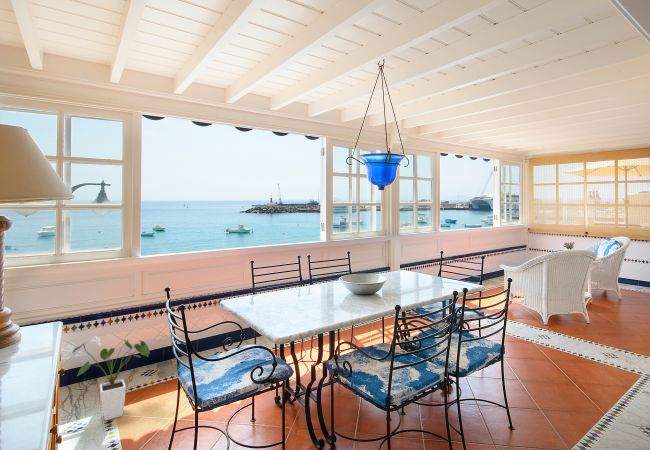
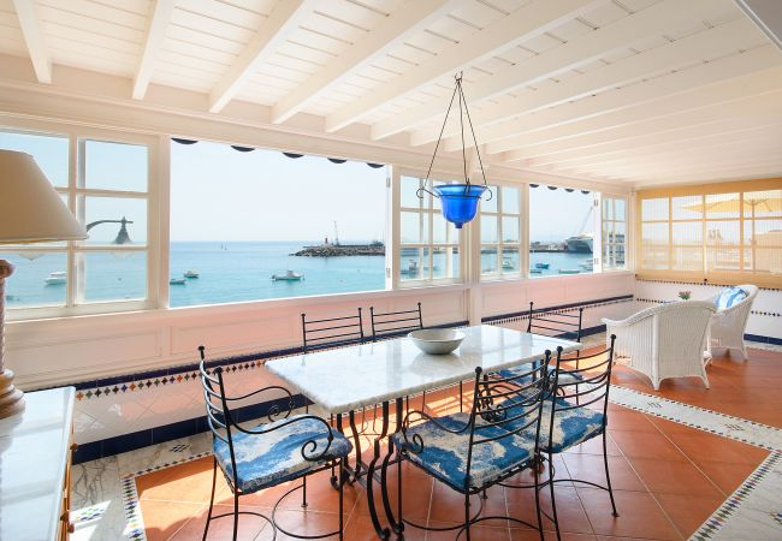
- house plant (114, 379)
